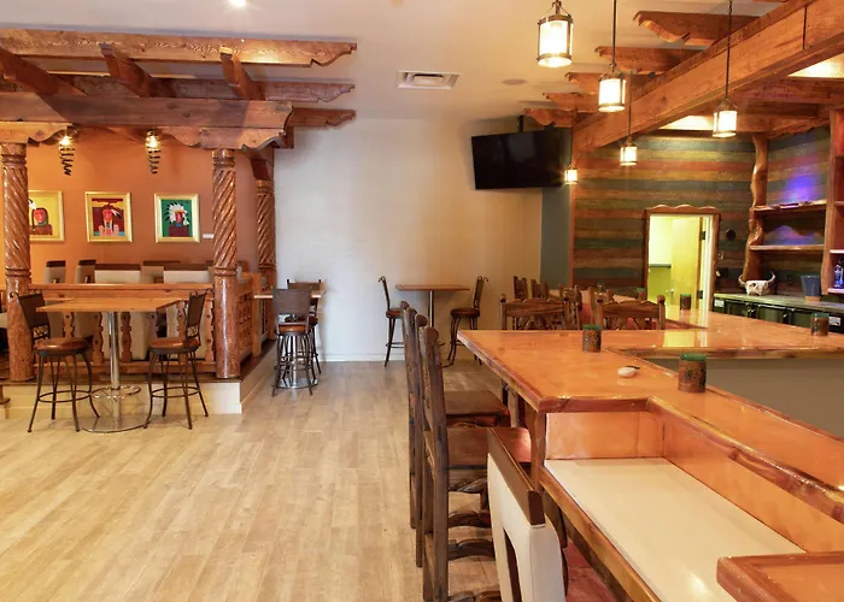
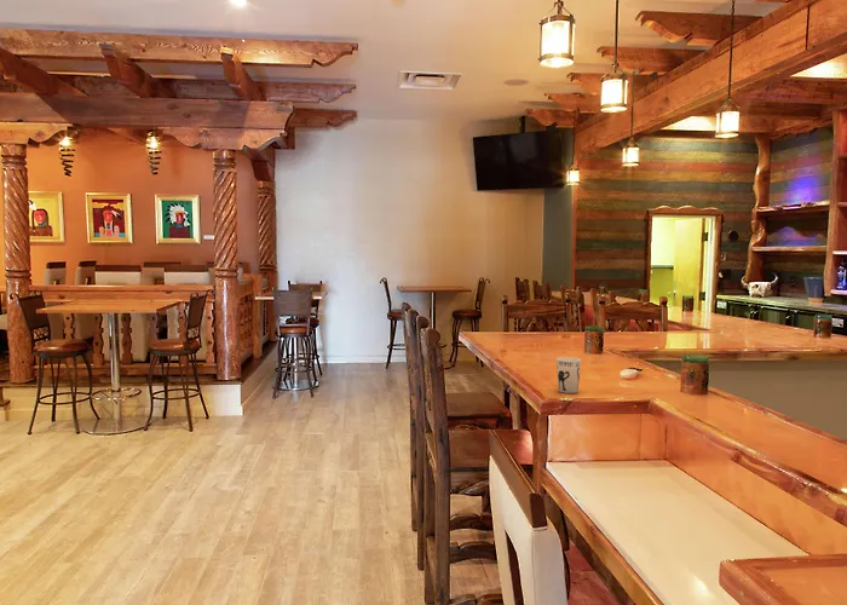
+ cup (567, 374)
